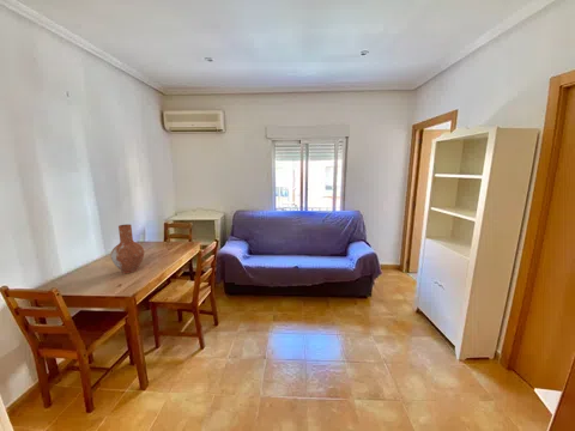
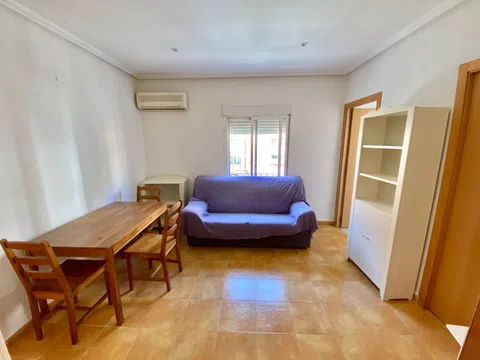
- vase (127, 248)
